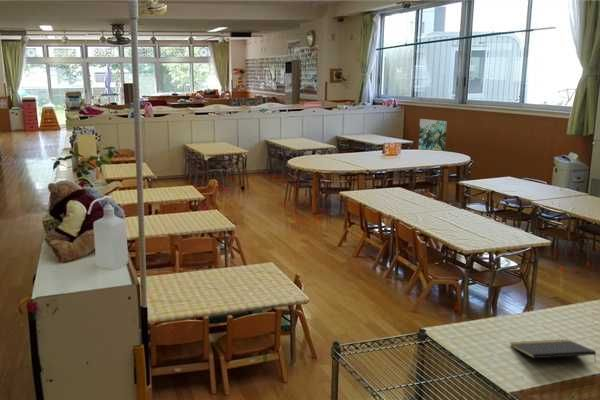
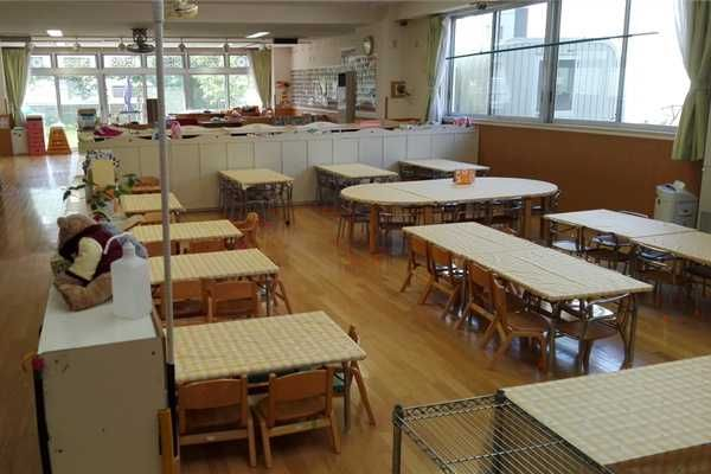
- wall art (432, 138)
- notepad (551, 348)
